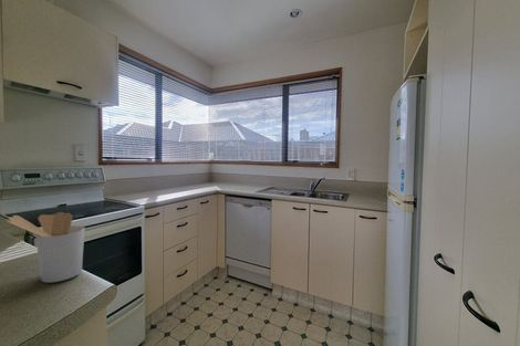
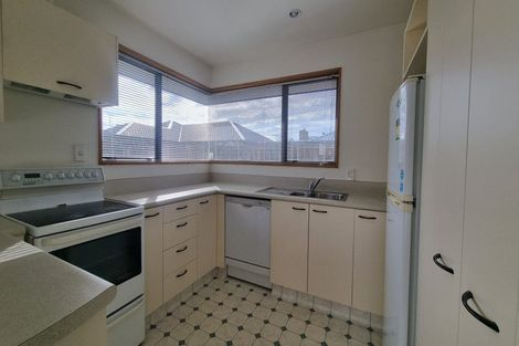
- utensil holder (48, 244)
